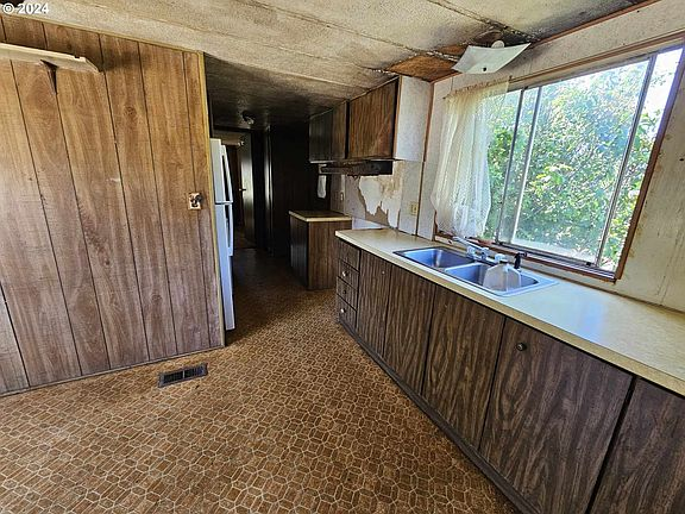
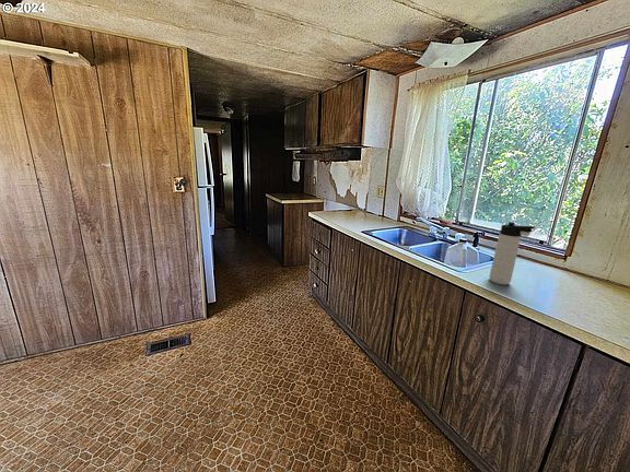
+ thermos bottle (510, 253)
